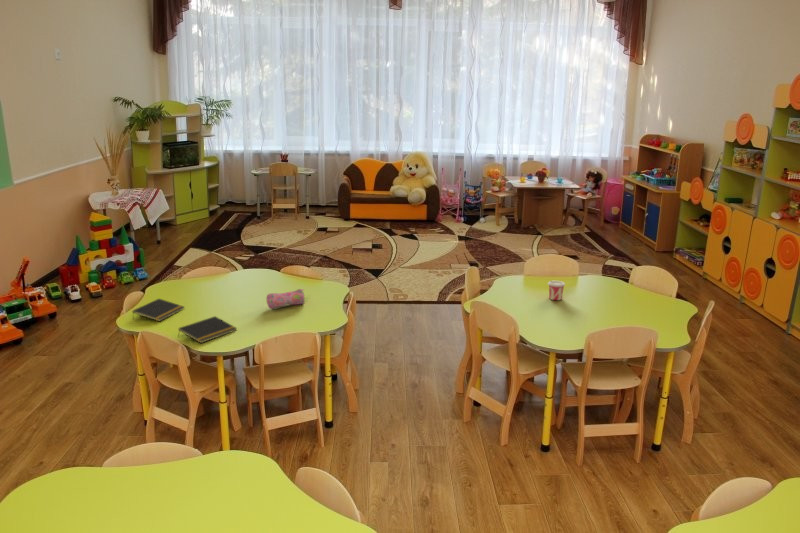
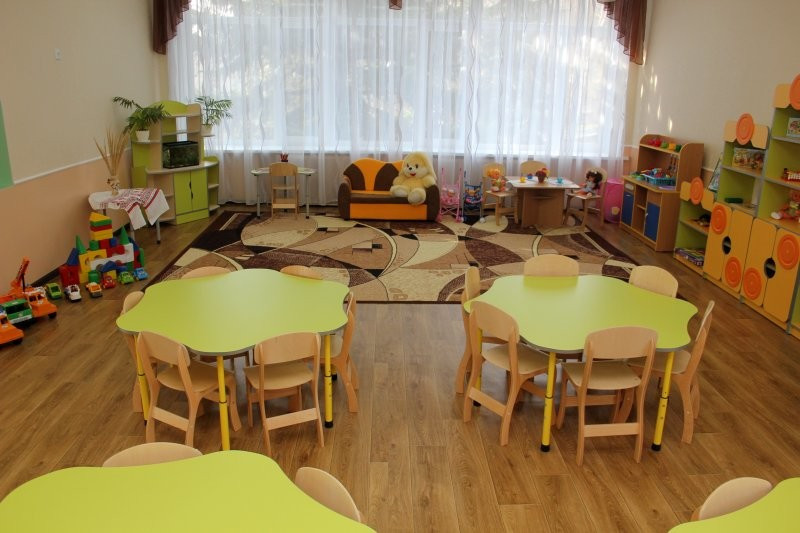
- notepad (159, 309)
- notepad (208, 329)
- pencil case (286, 298)
- cup (556, 290)
